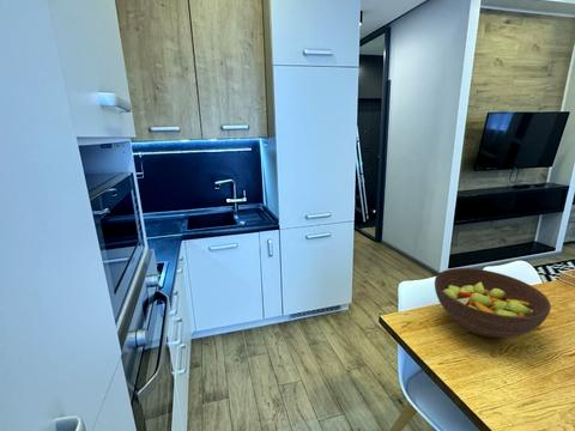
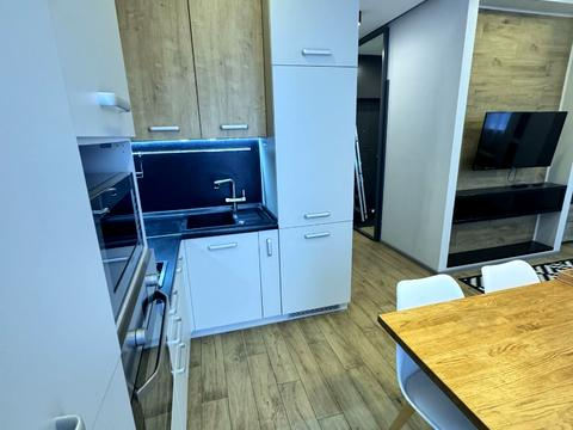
- fruit bowl (484, 308)
